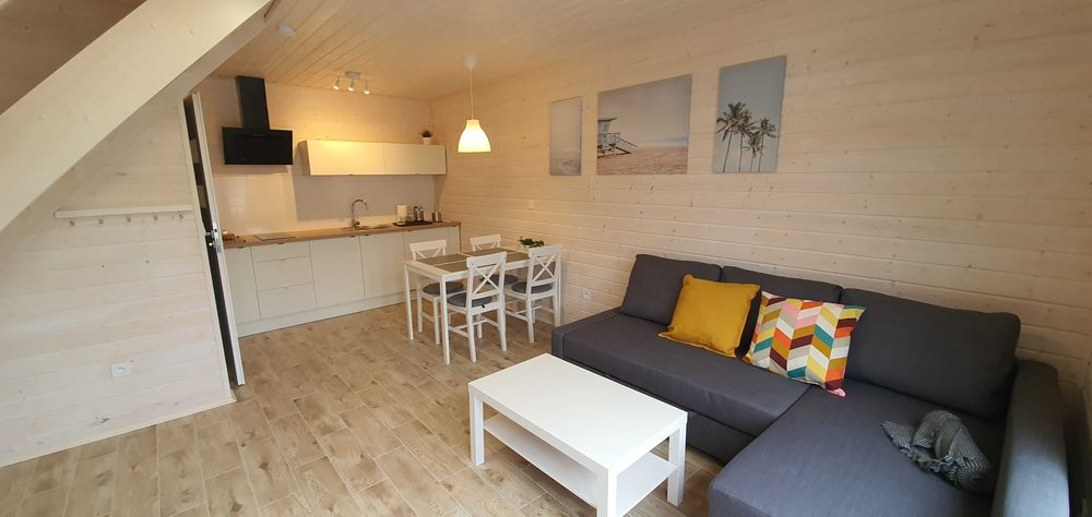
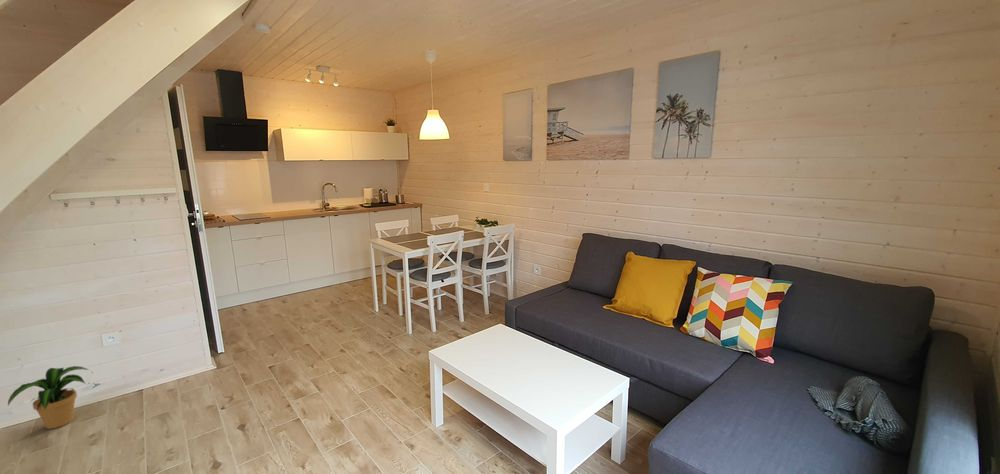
+ potted plant (55, 398)
